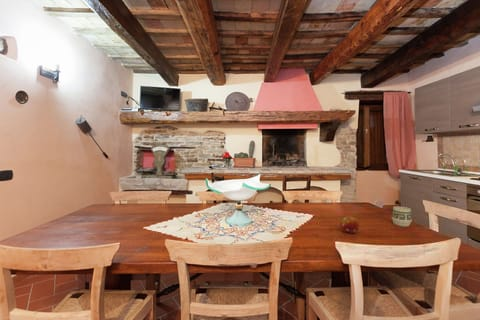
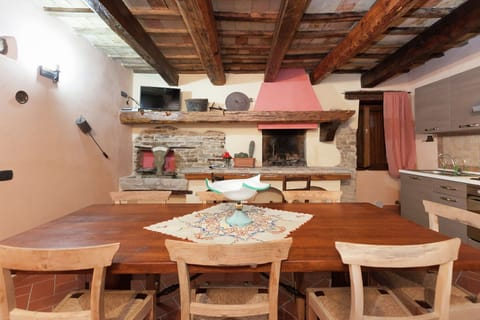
- cup (401, 216)
- fruit (349, 224)
